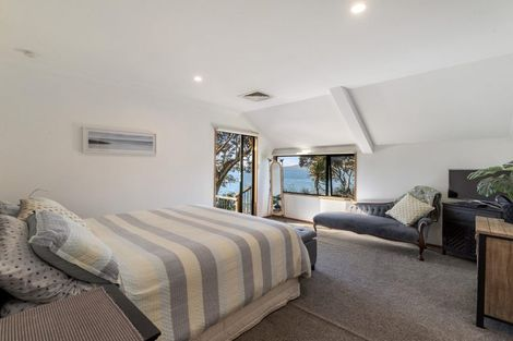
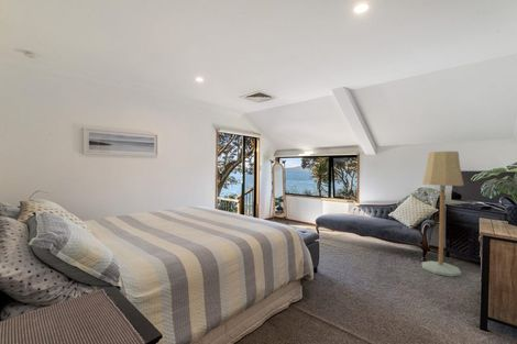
+ floor lamp (441, 211)
